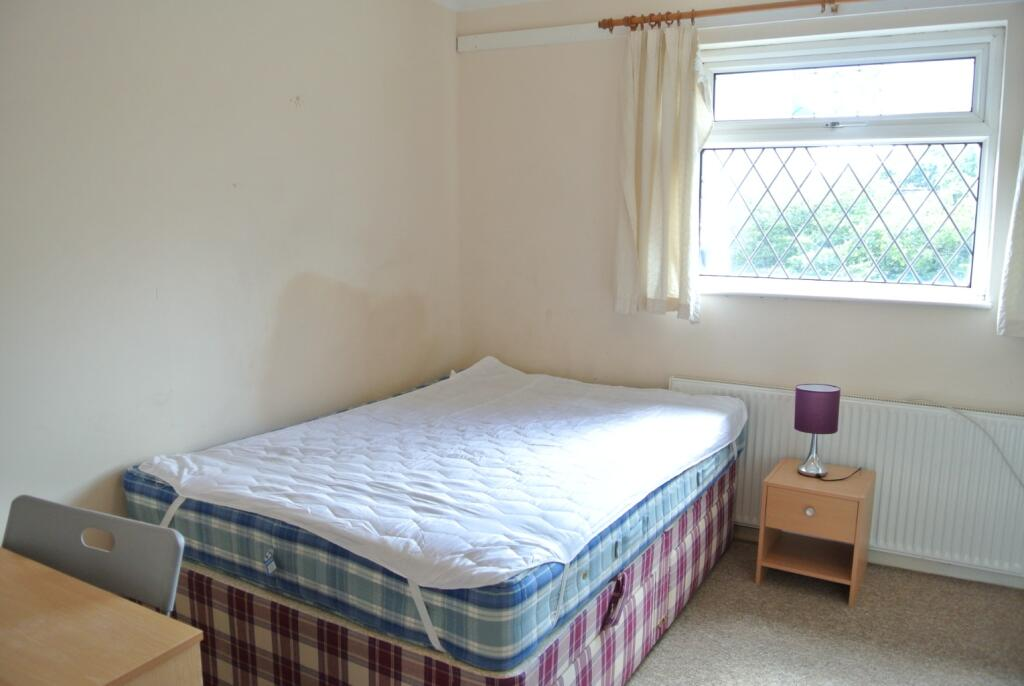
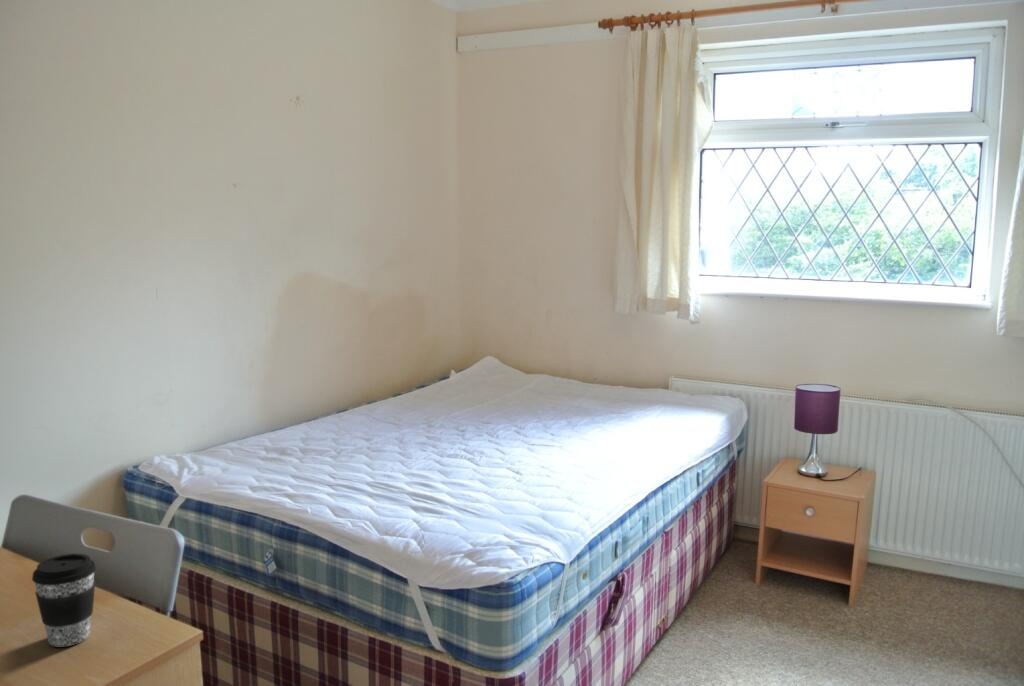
+ coffee cup (66, 600)
